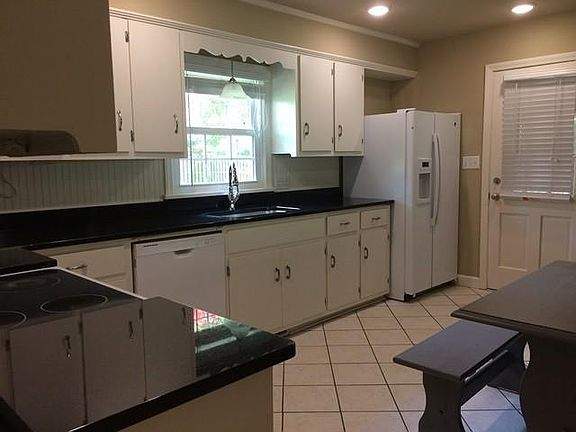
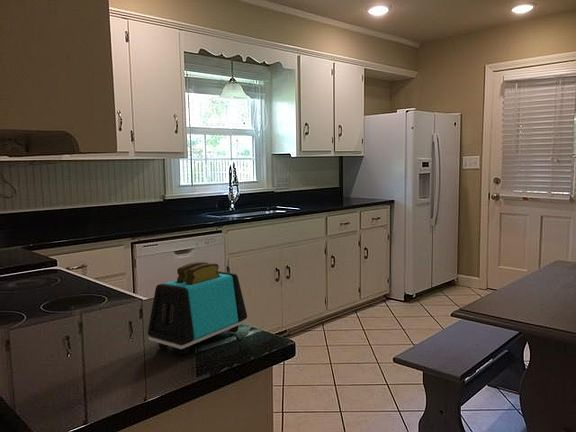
+ toaster (199, 301)
